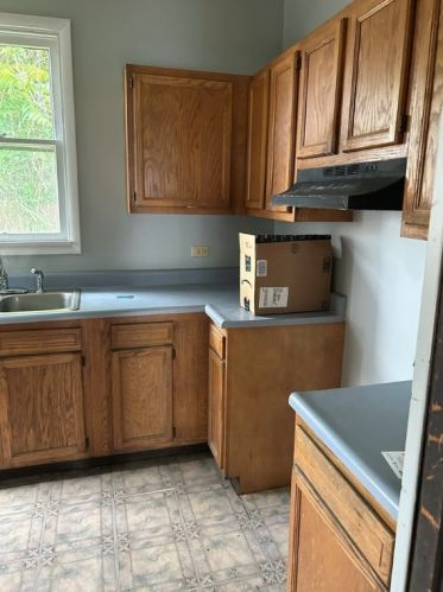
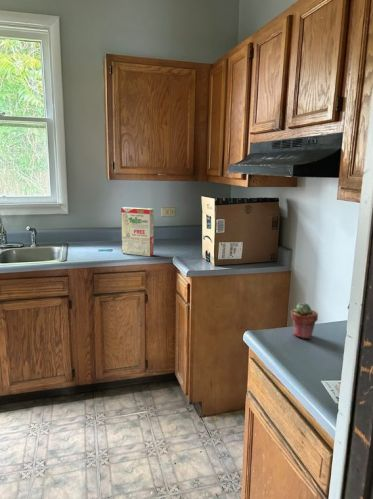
+ cereal box (137, 231)
+ potted succulent (303, 319)
